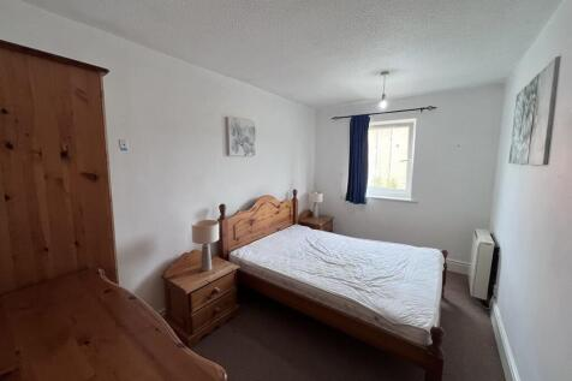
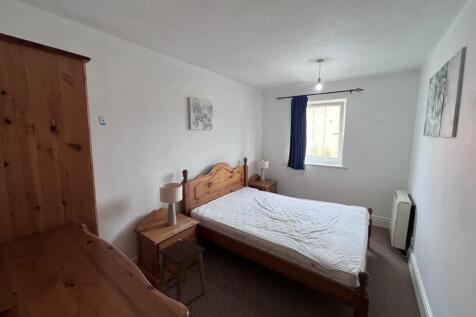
+ stool (182, 272)
